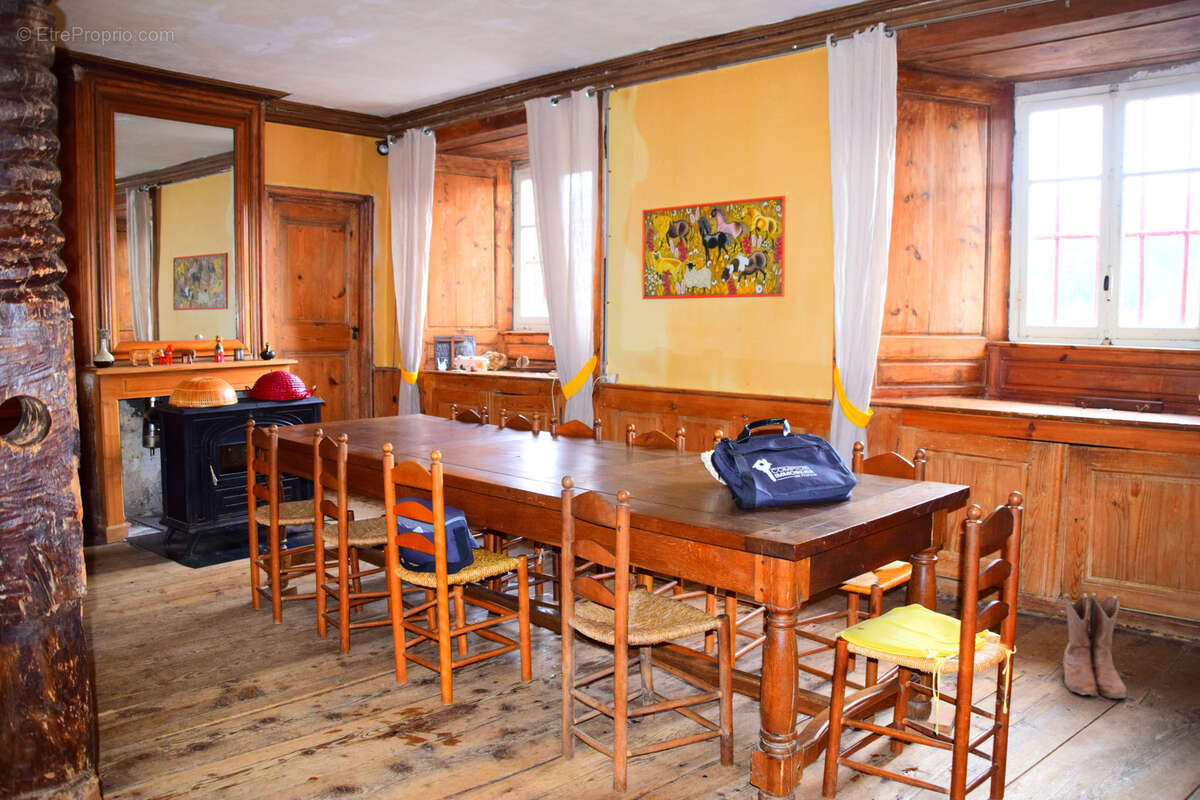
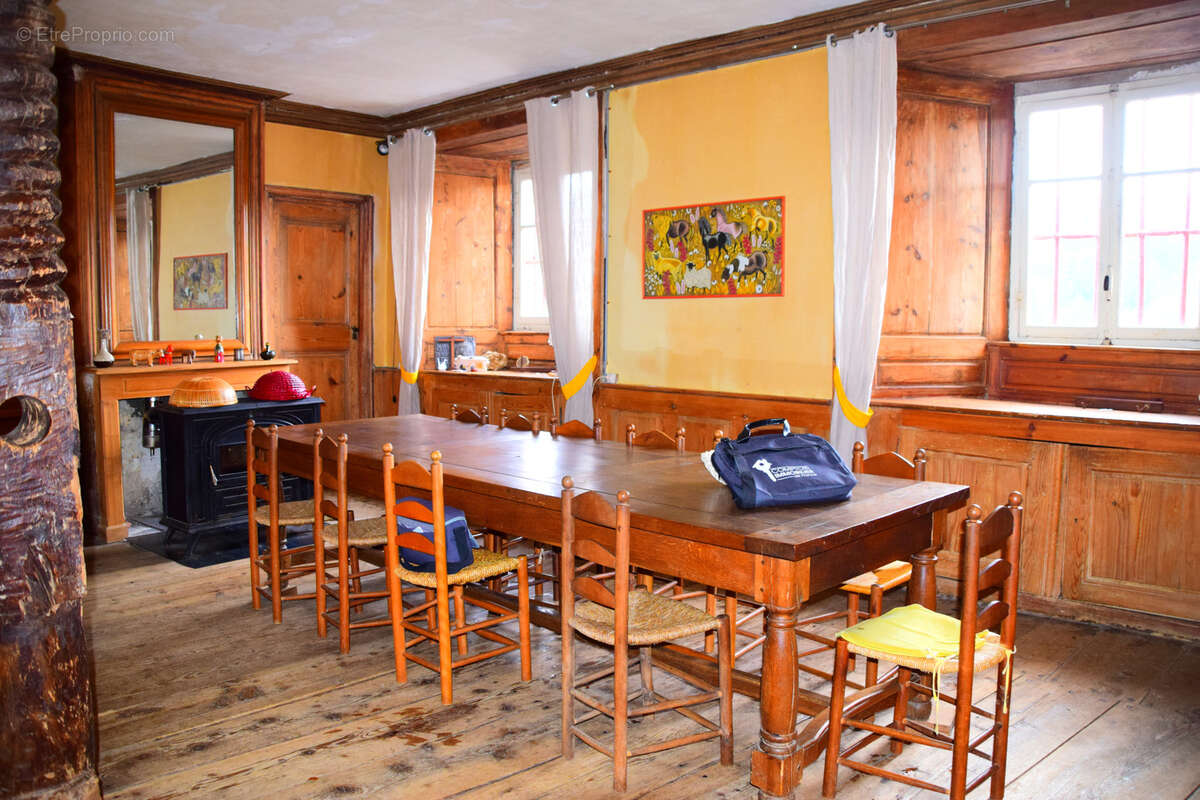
- boots (1094, 641)
